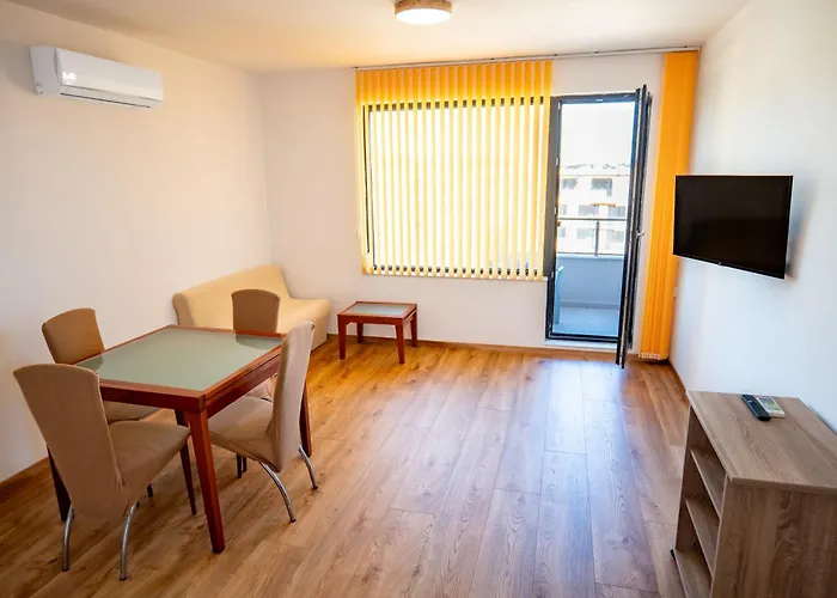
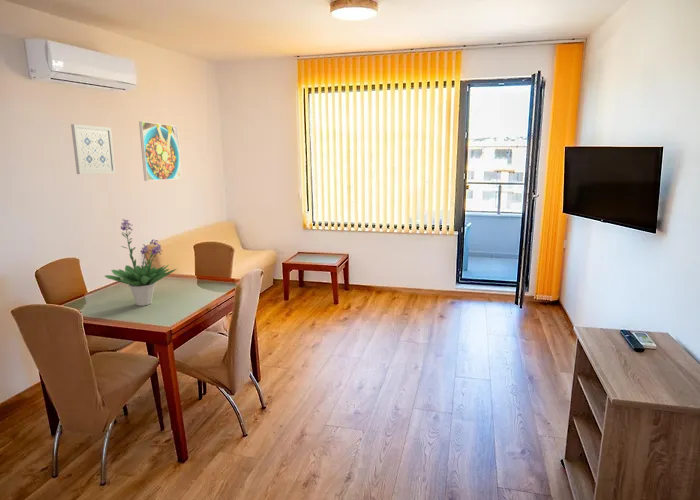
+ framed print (161, 152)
+ wall art (94, 150)
+ potted plant (141, 262)
